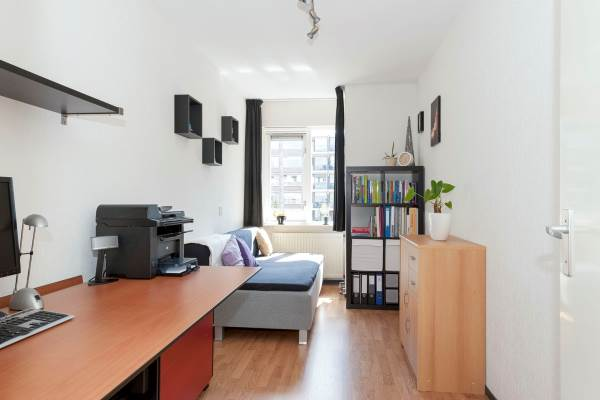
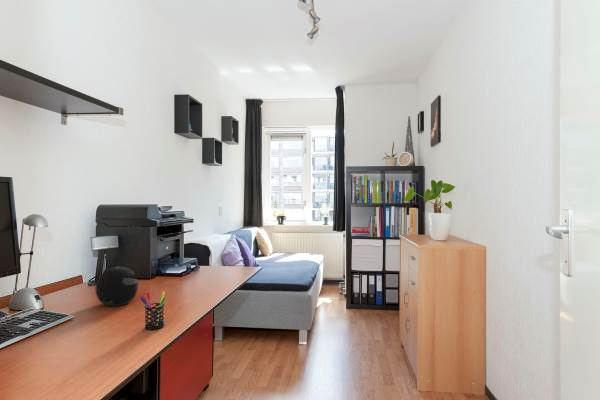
+ pen holder (155, 308)
+ speaker (117, 285)
